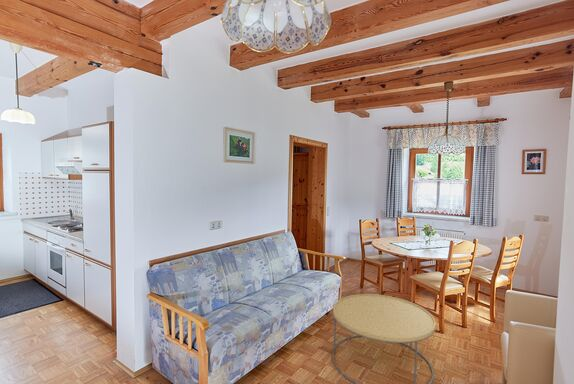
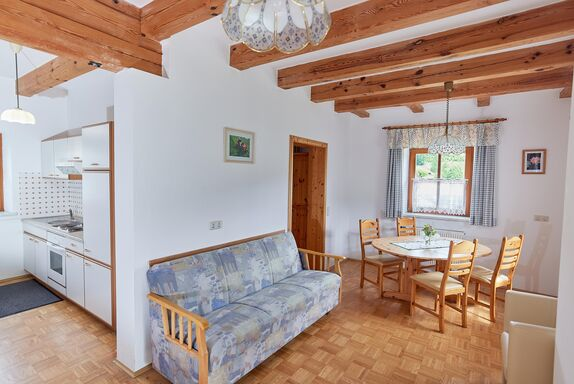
- coffee table (381, 336)
